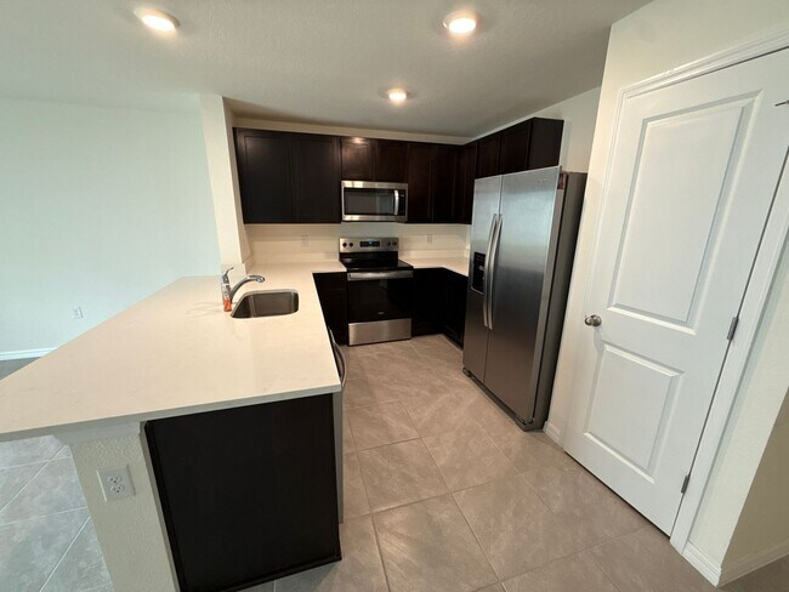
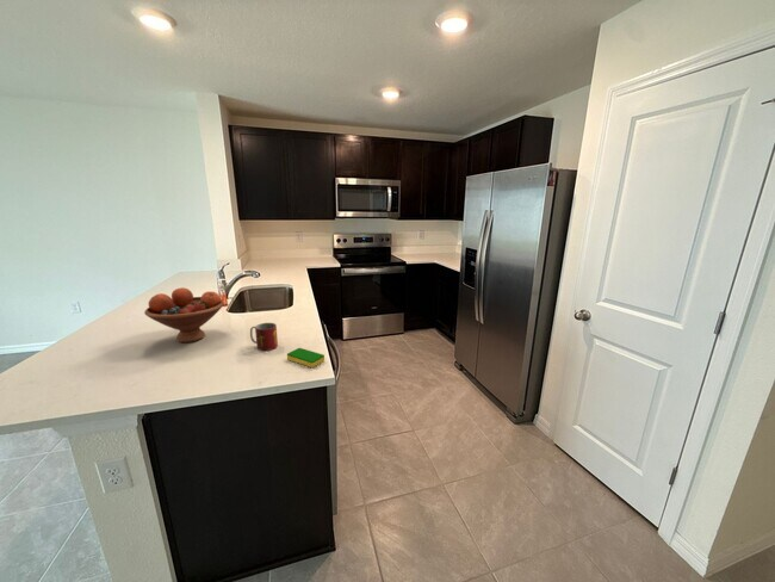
+ mug (262, 335)
+ fruit bowl (187, 315)
+ dish sponge (305, 357)
